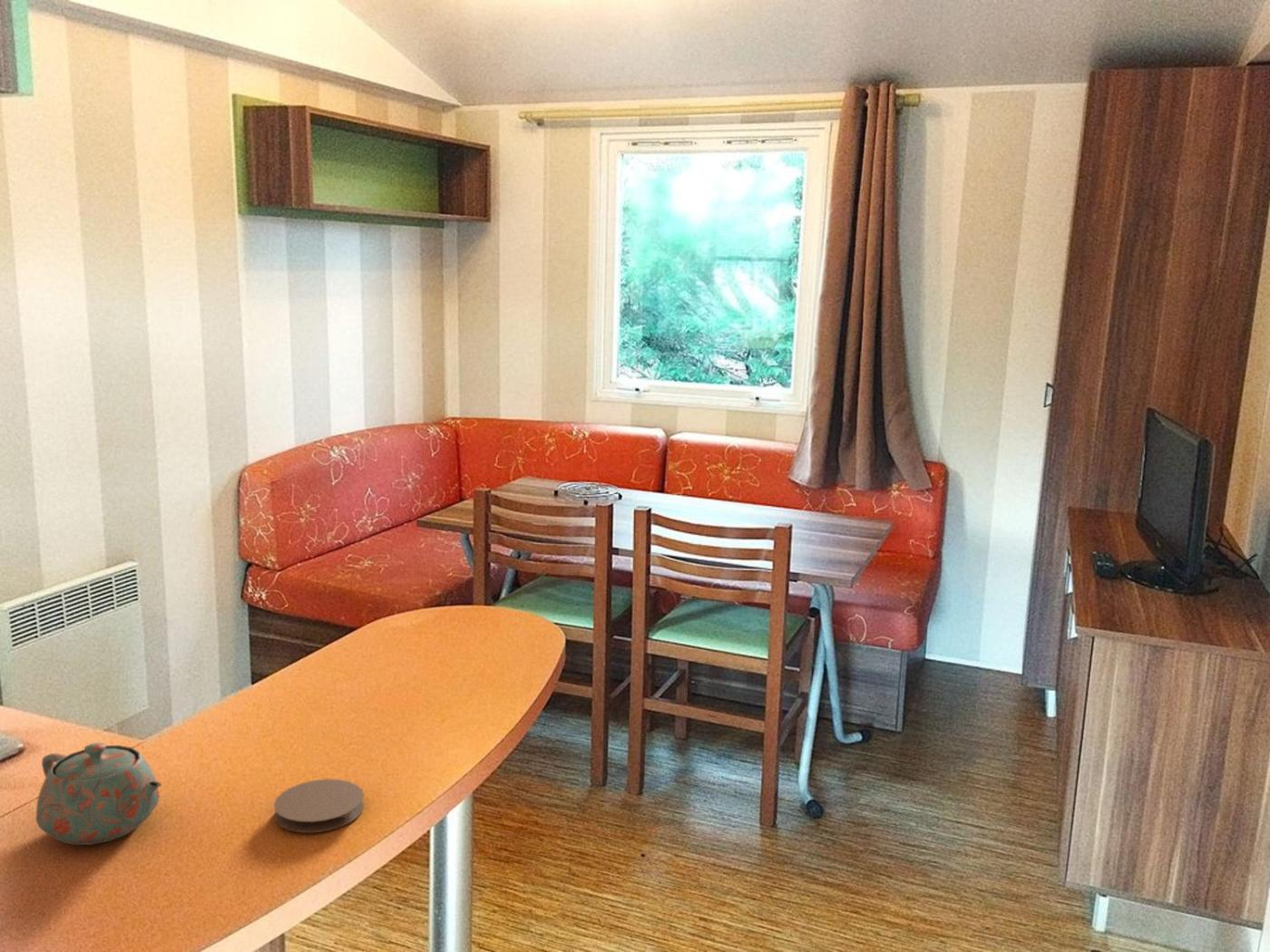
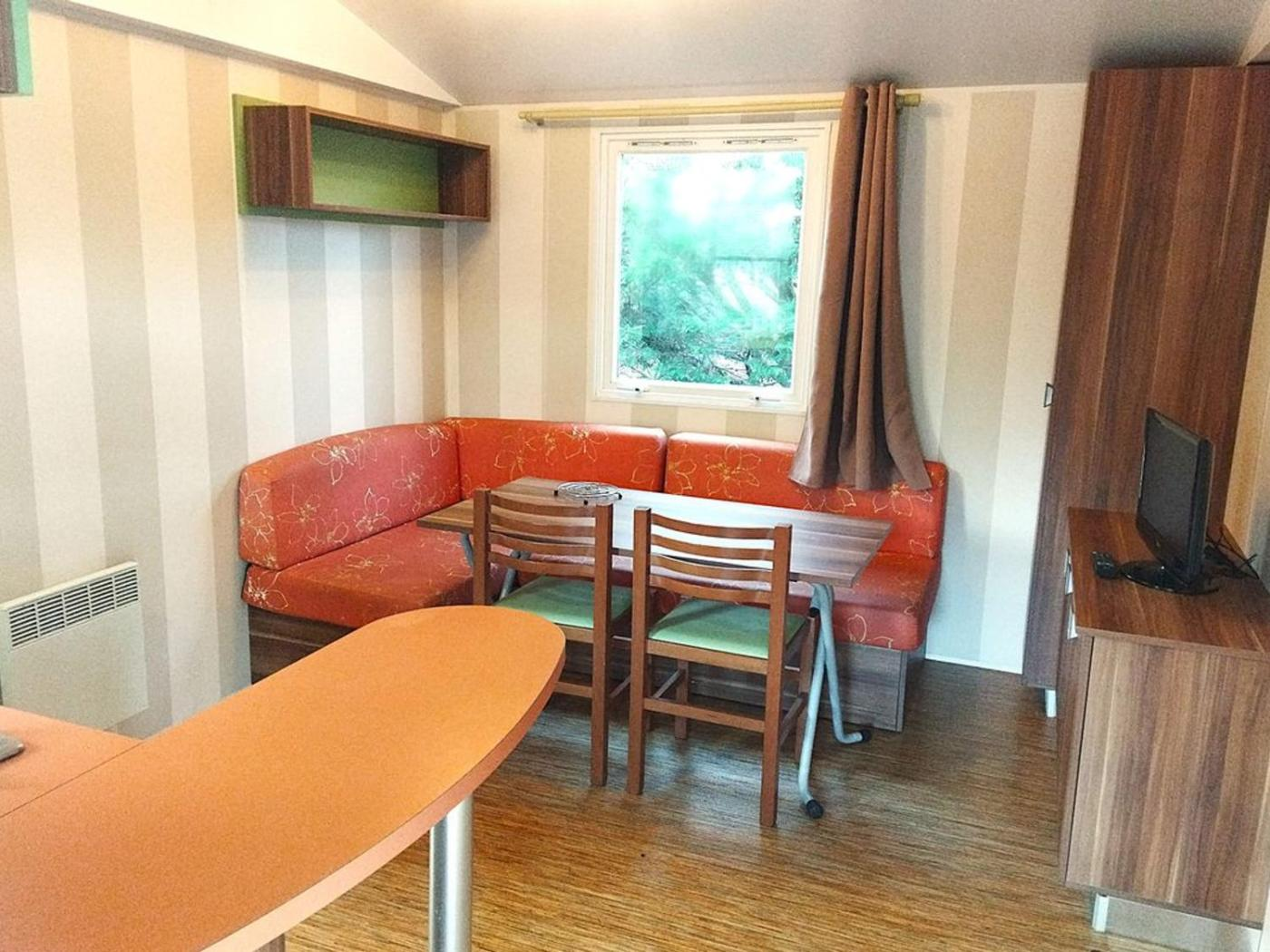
- teapot (102, 787)
- coaster (319, 804)
